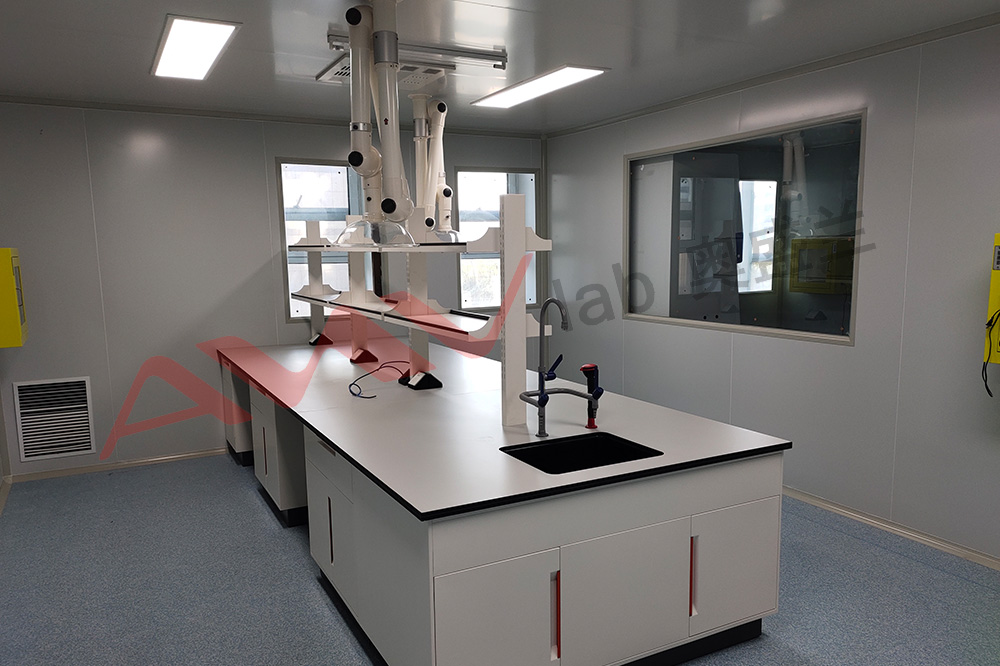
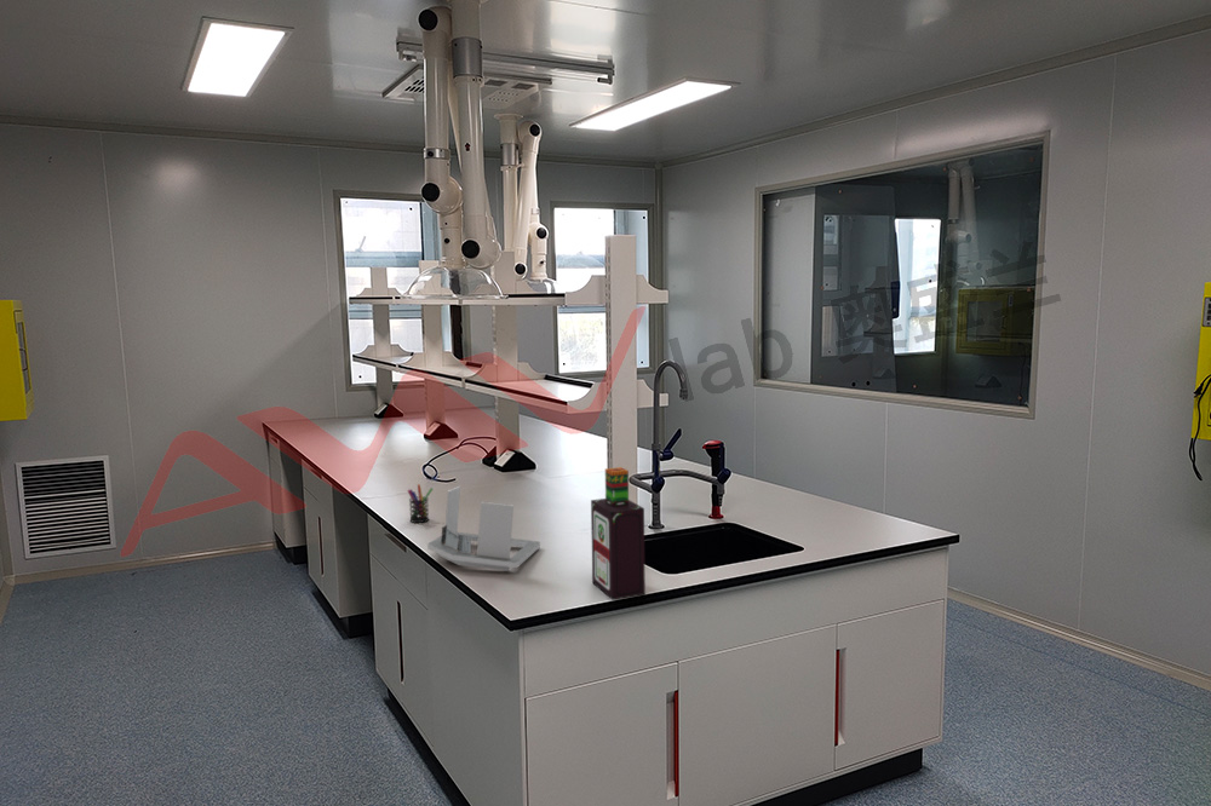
+ bottle (616, 529)
+ paper towel holder (480, 525)
+ pen holder (420, 501)
